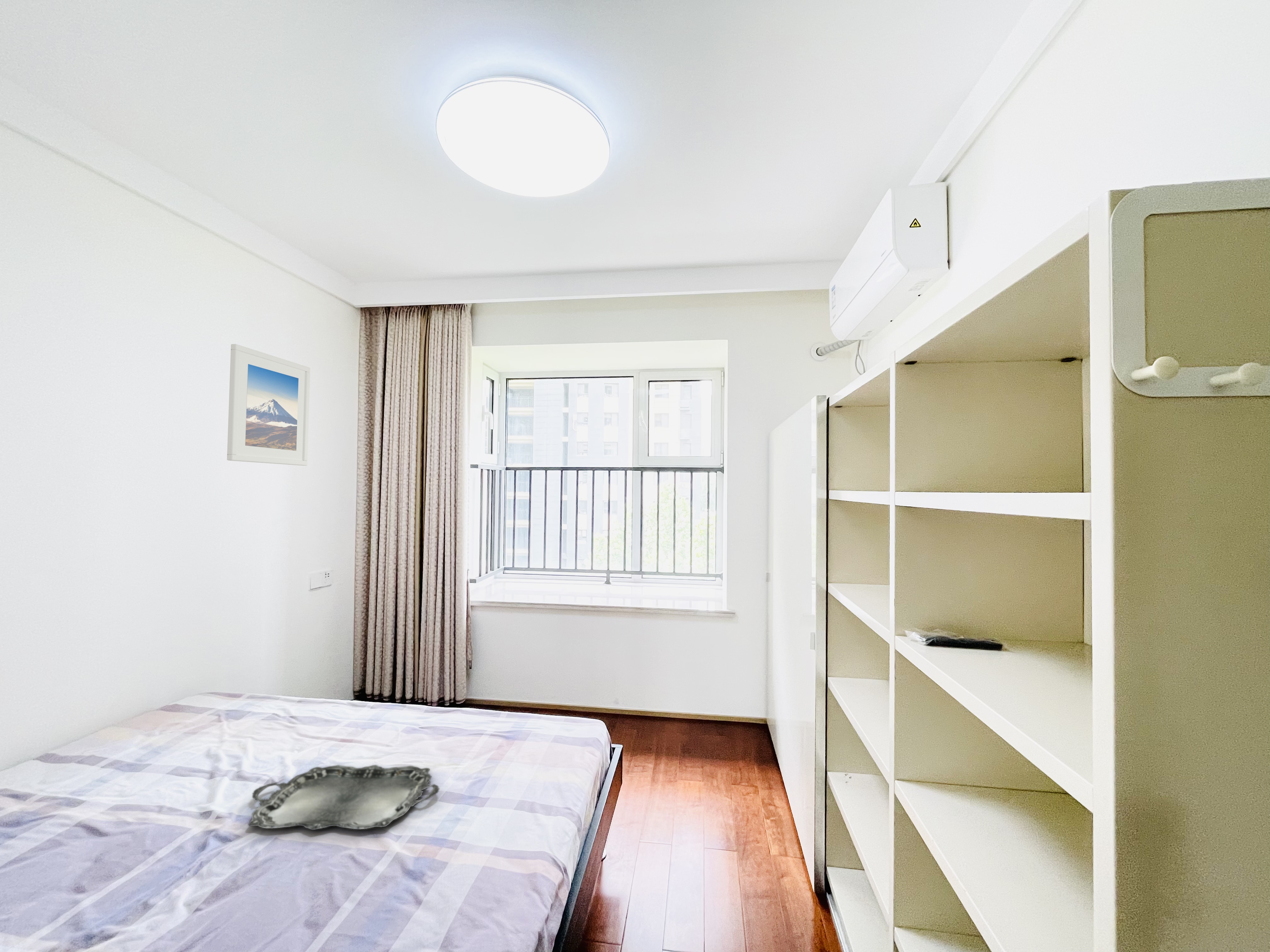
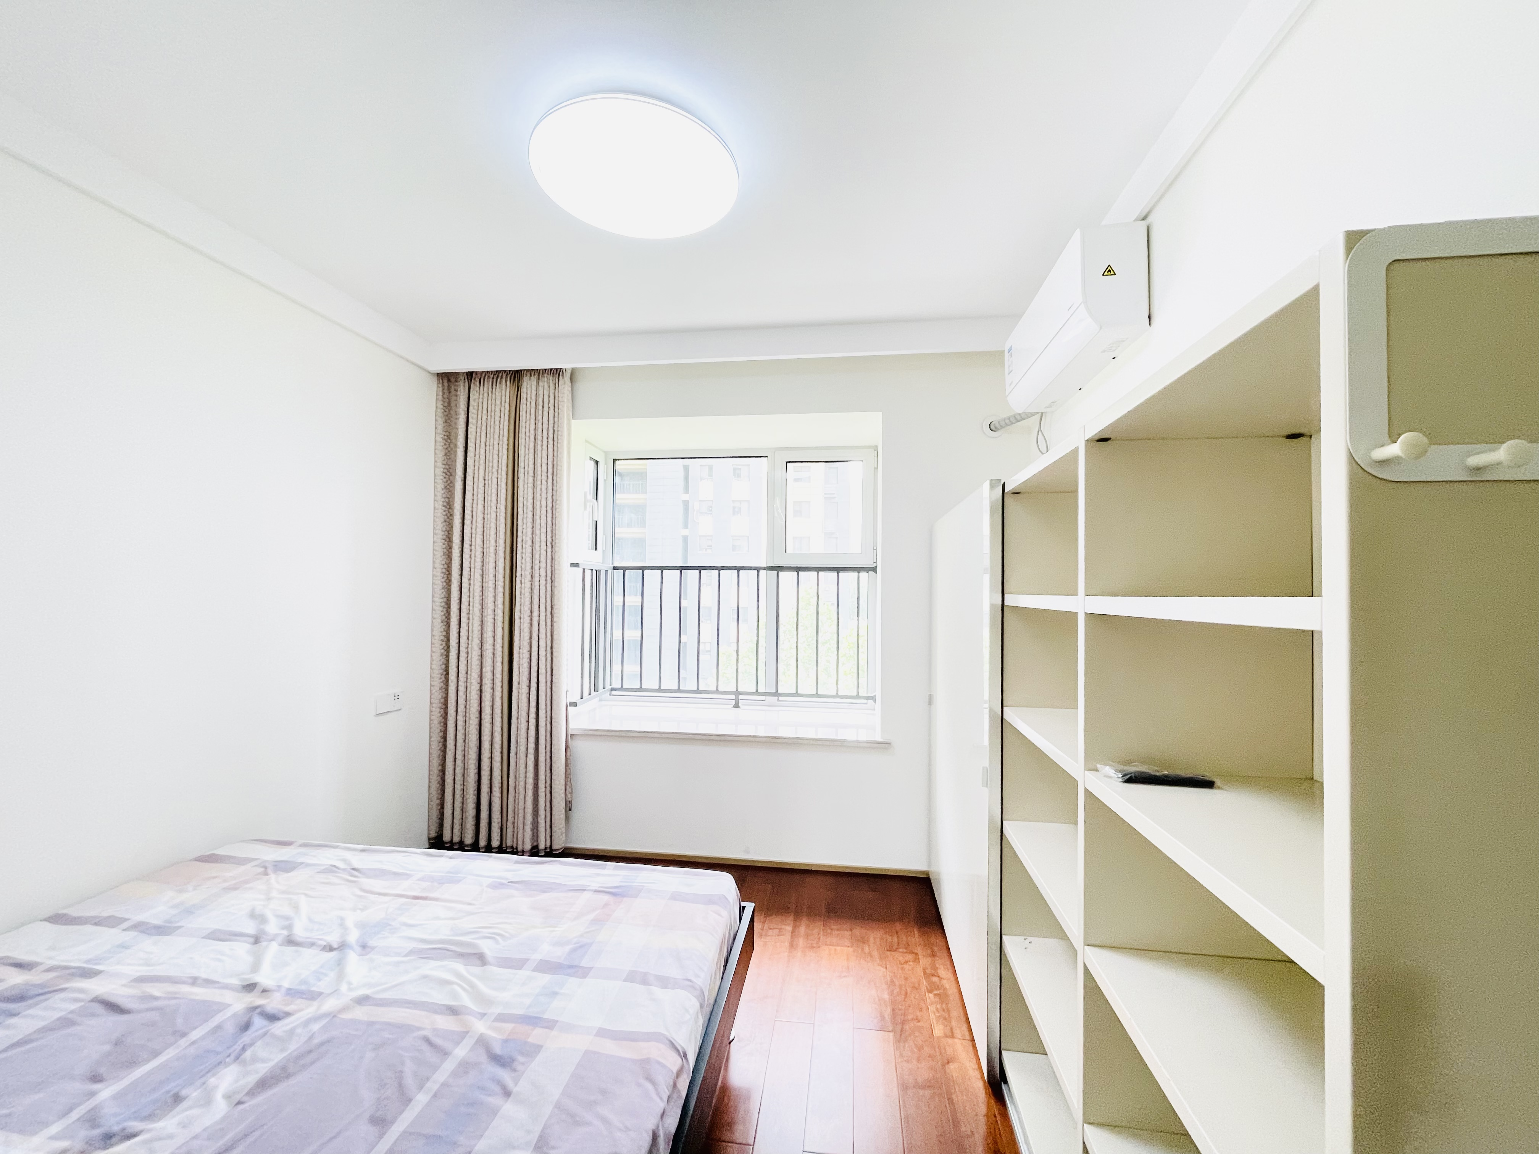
- serving tray (347, 794)
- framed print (272, 410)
